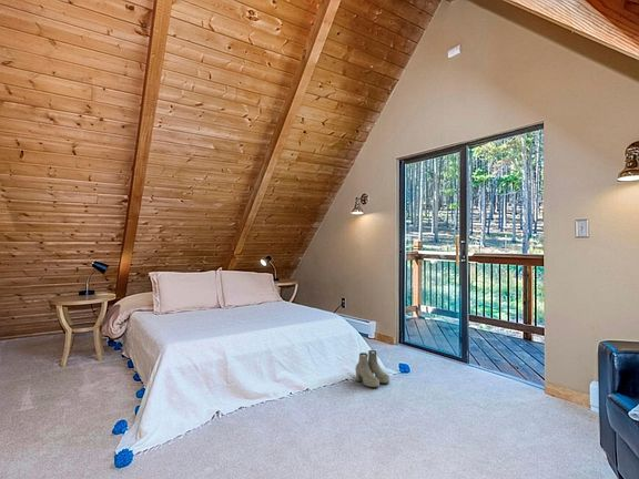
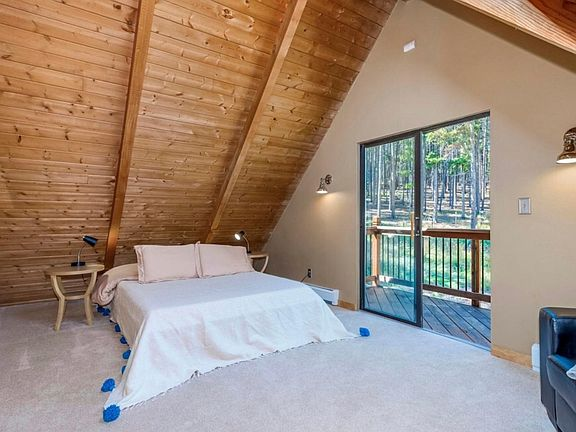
- boots (372, 367)
